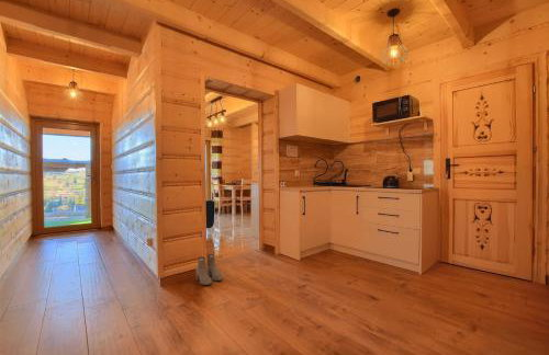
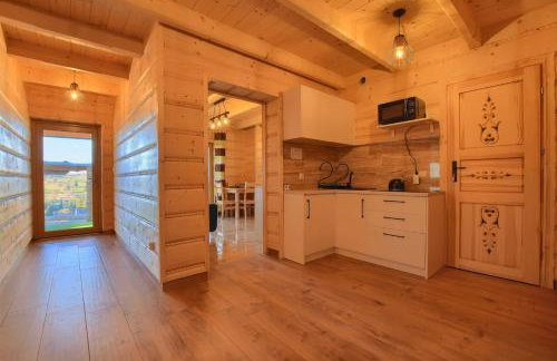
- boots (209, 268)
